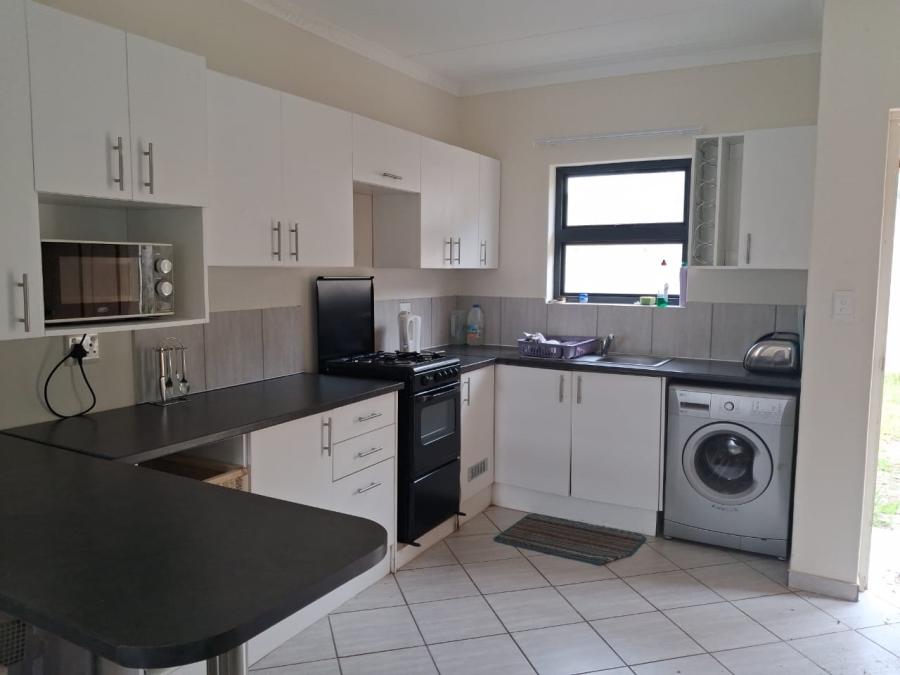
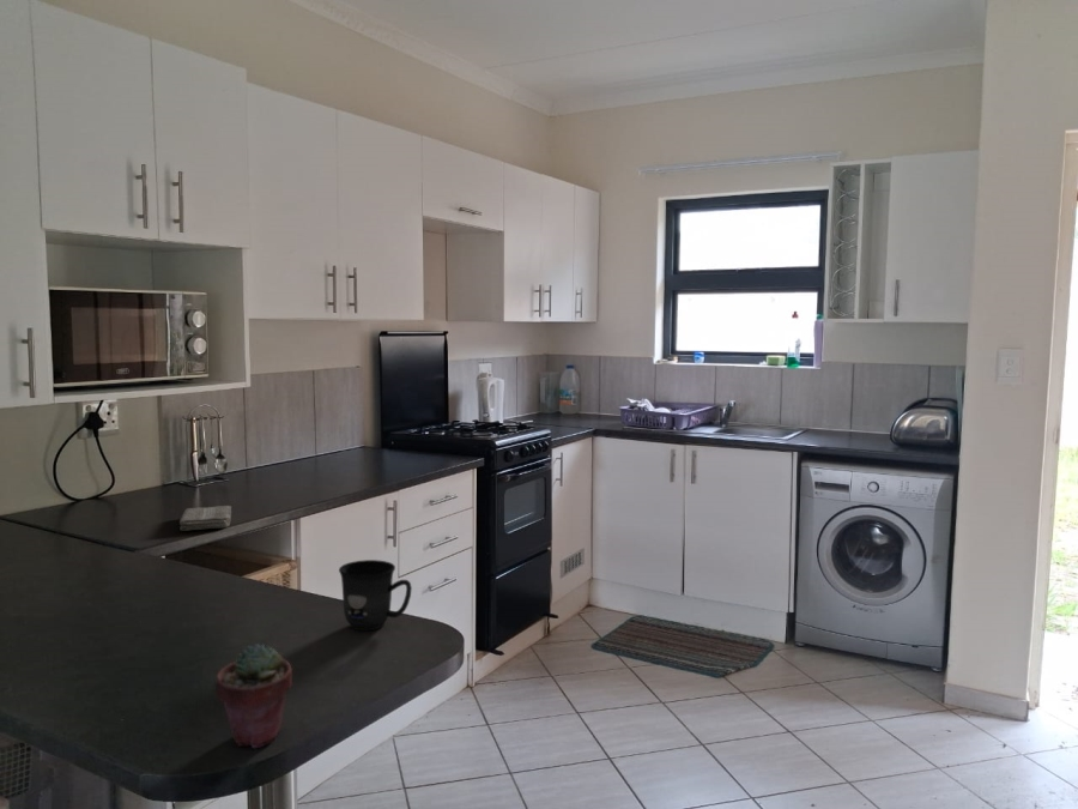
+ washcloth (206, 517)
+ potted succulent (254, 689)
+ mug (376, 597)
